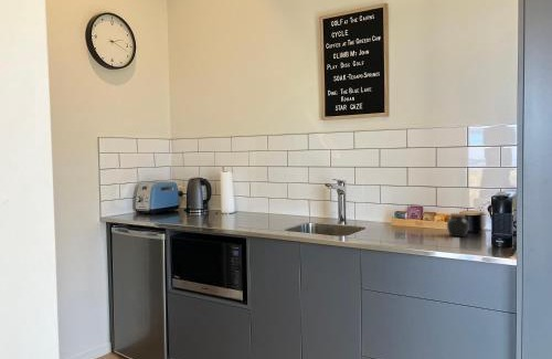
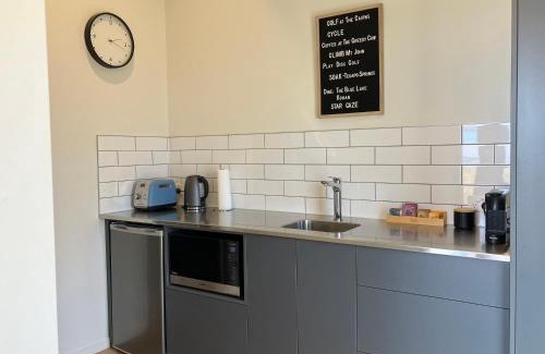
- jar (457, 224)
